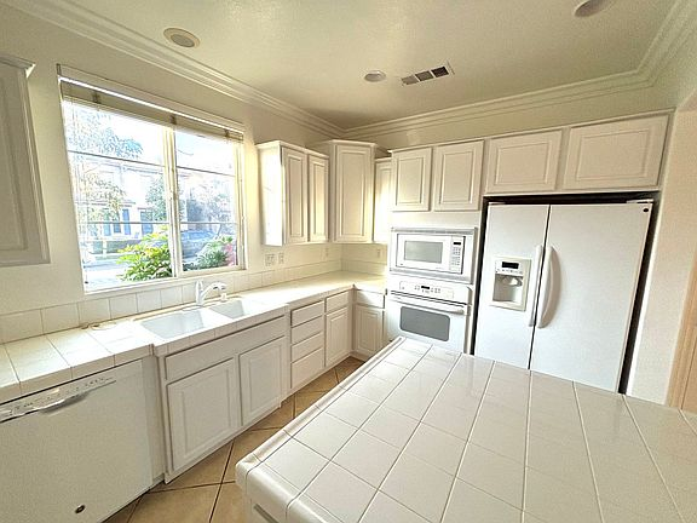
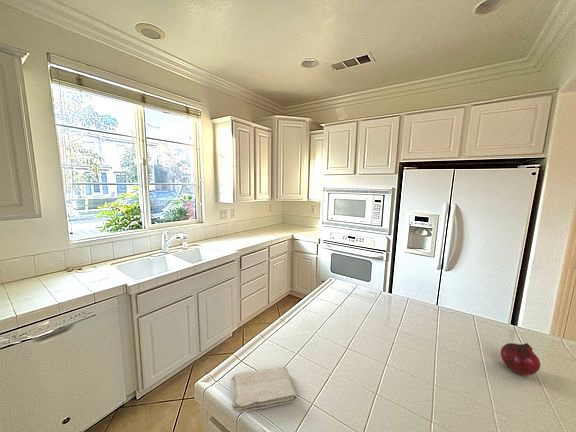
+ fruit (519, 357)
+ washcloth (262, 386)
